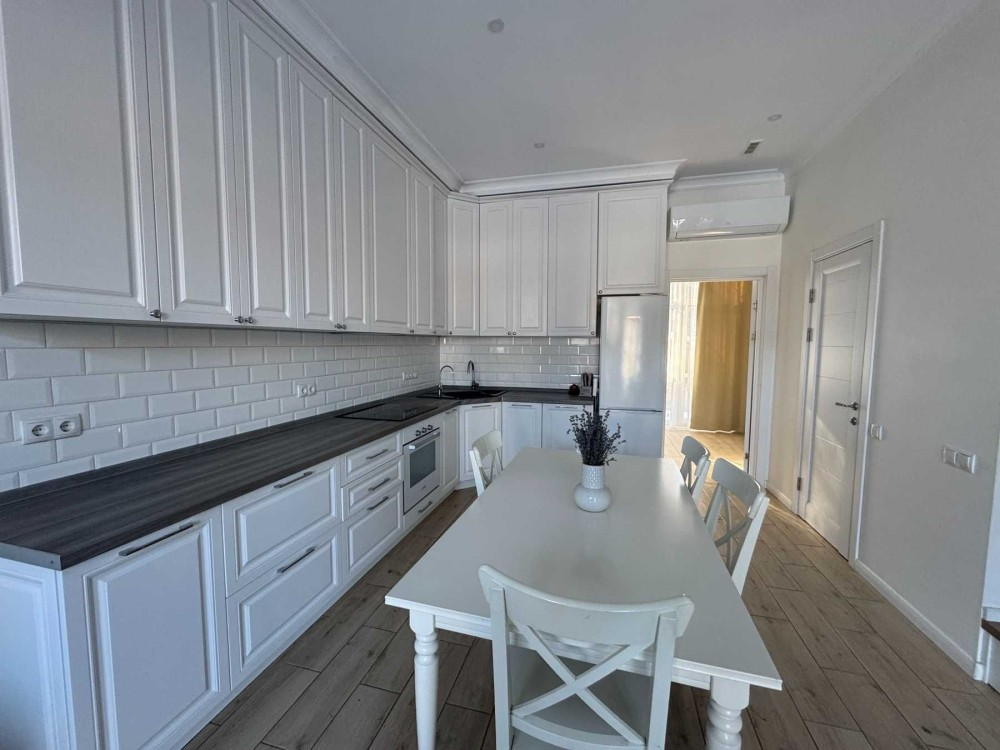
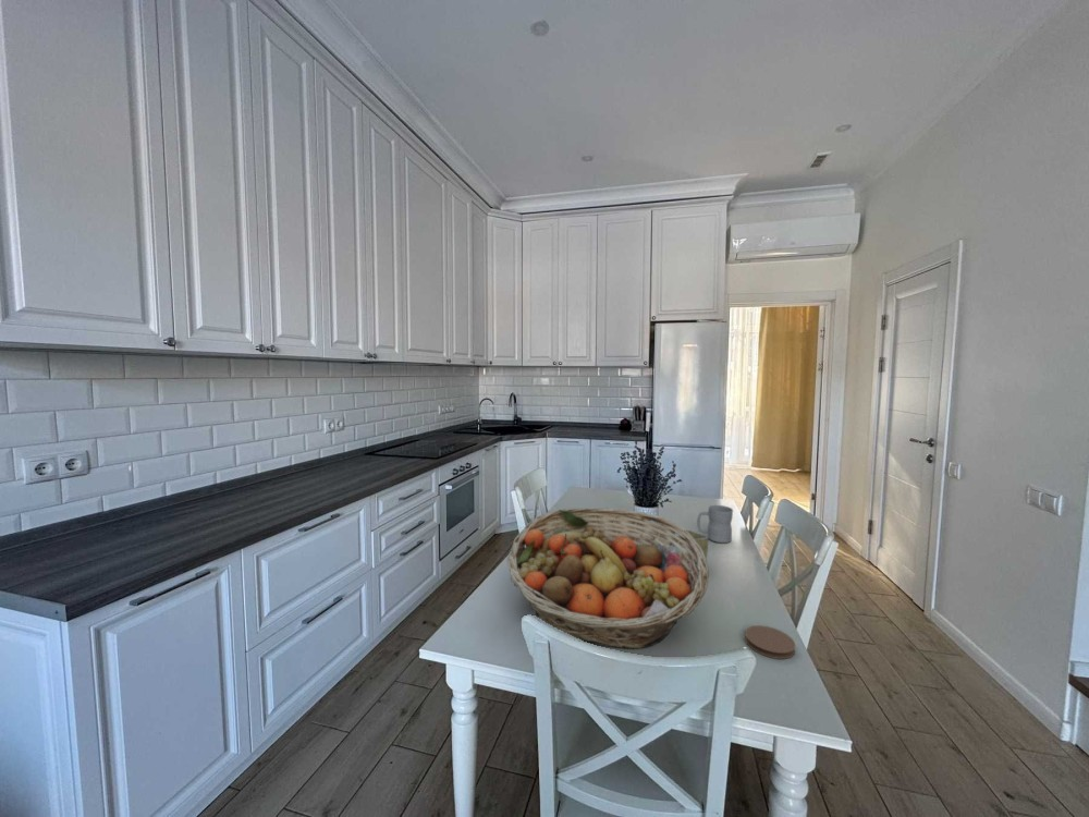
+ mug (714, 523)
+ cup (699, 546)
+ coaster (769, 641)
+ fruit basket (603, 569)
